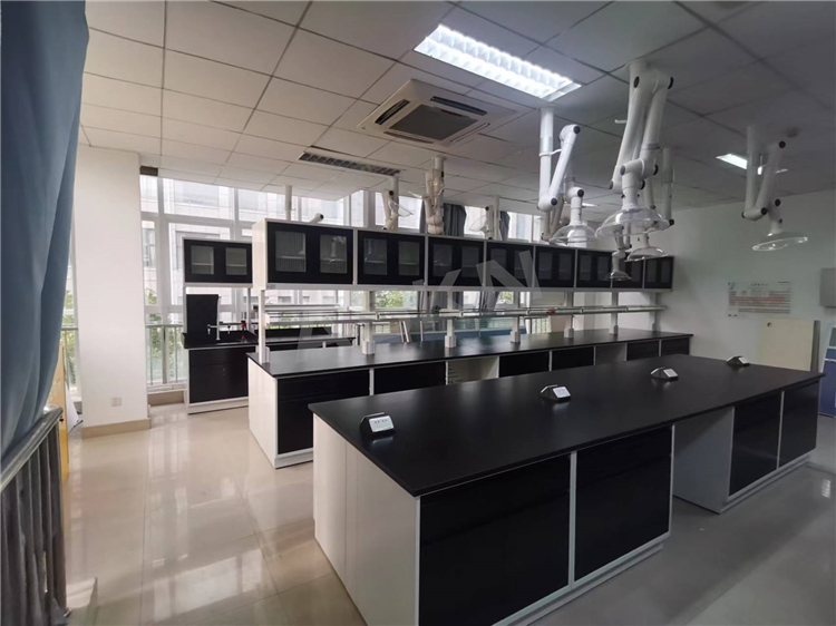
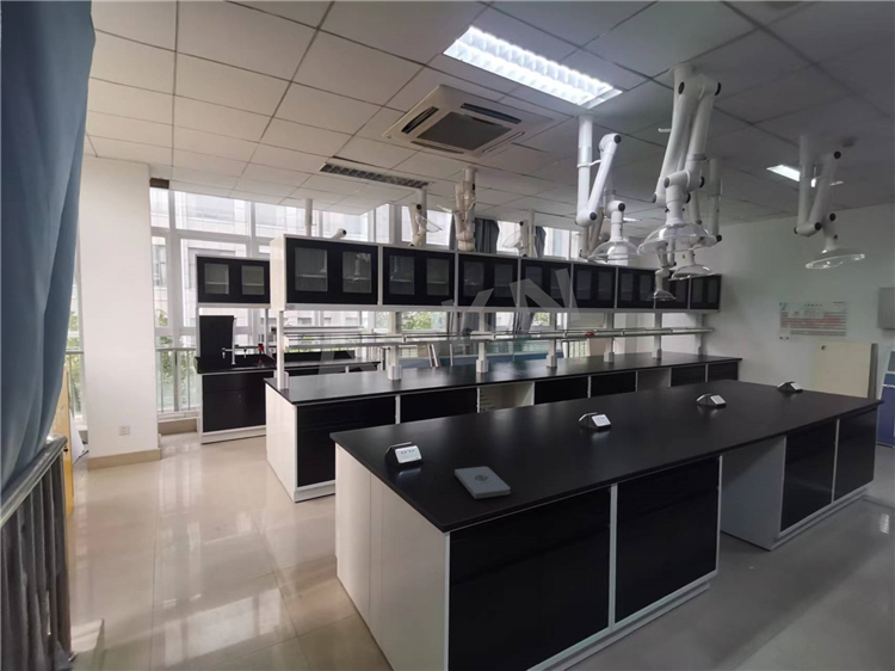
+ notepad (481, 481)
